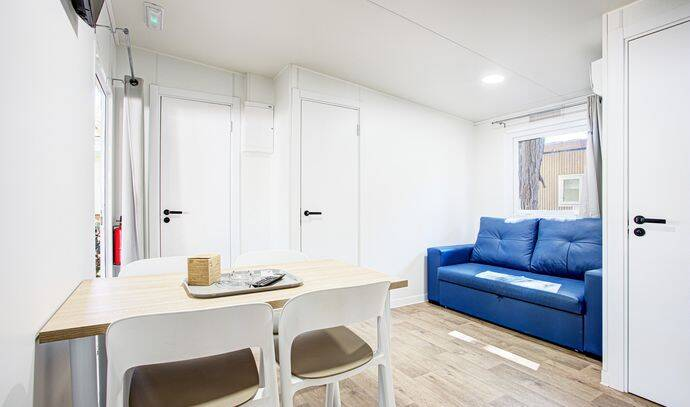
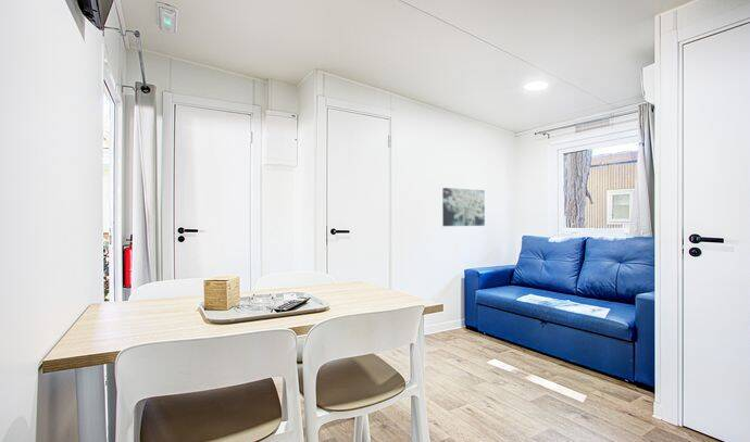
+ wall art (464, 207)
